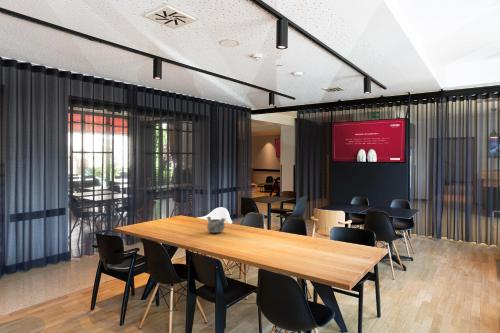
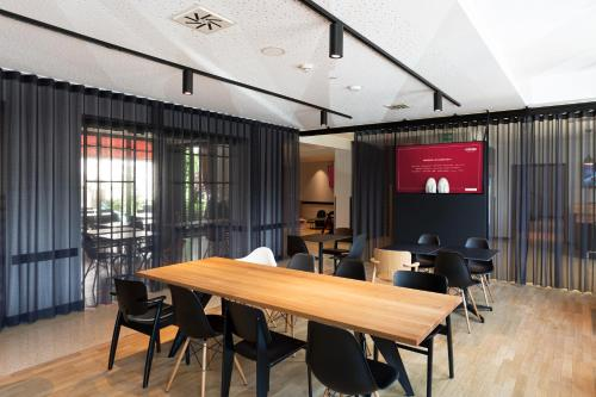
- decorative bowl (215, 224)
